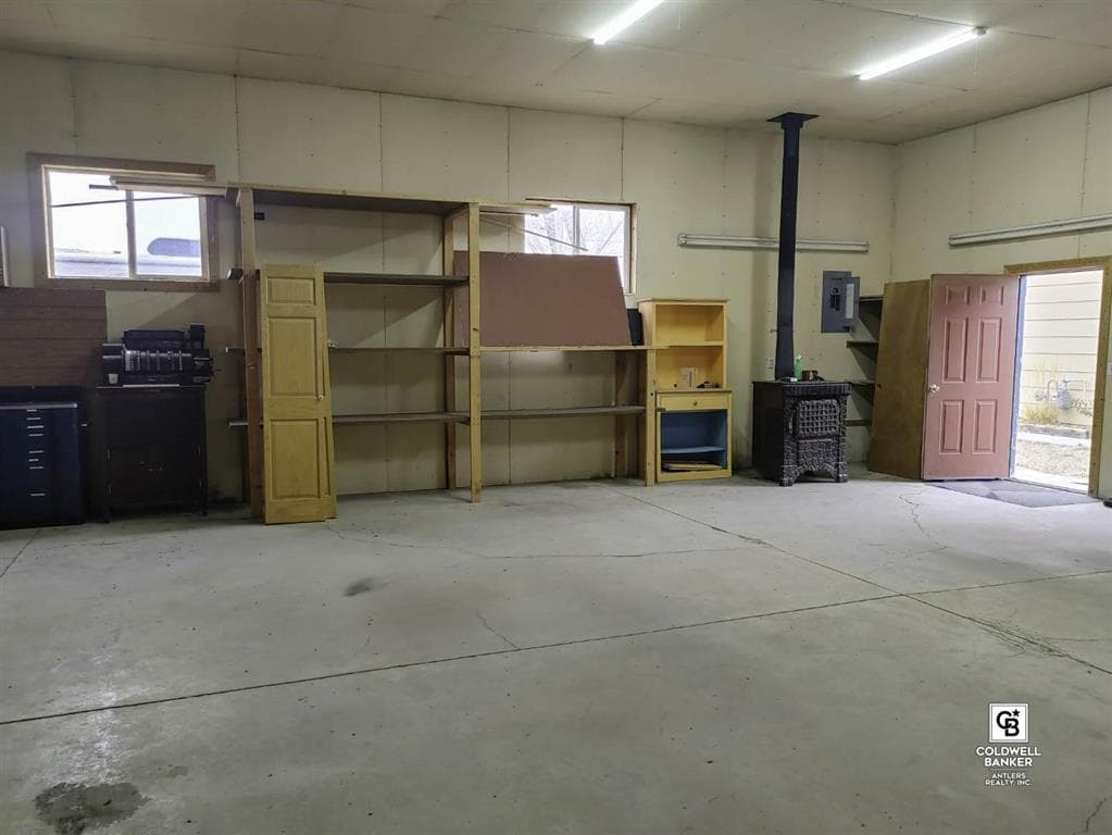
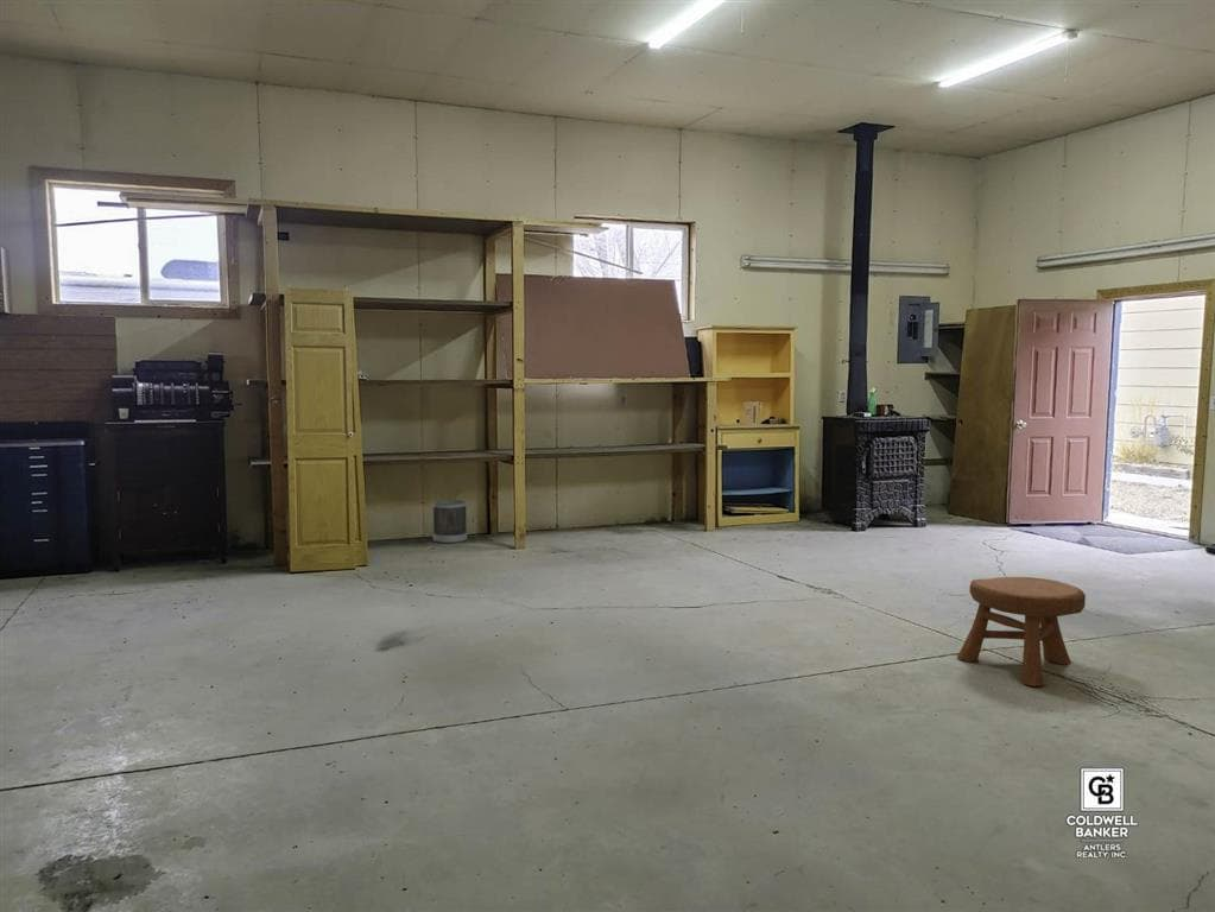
+ wastebasket (449, 520)
+ stool (1029, 625)
